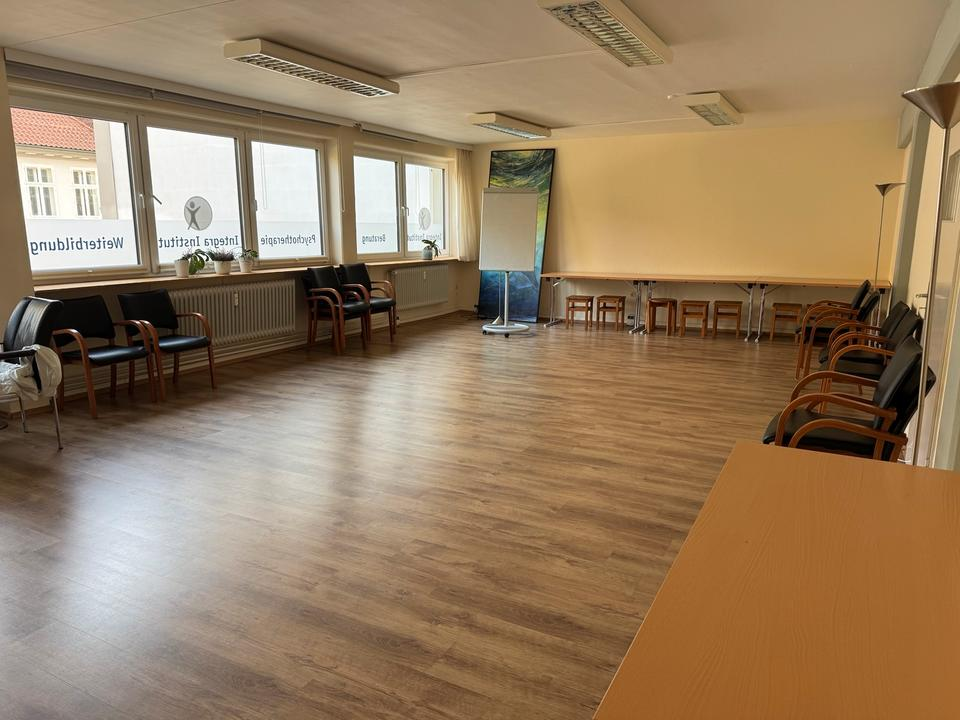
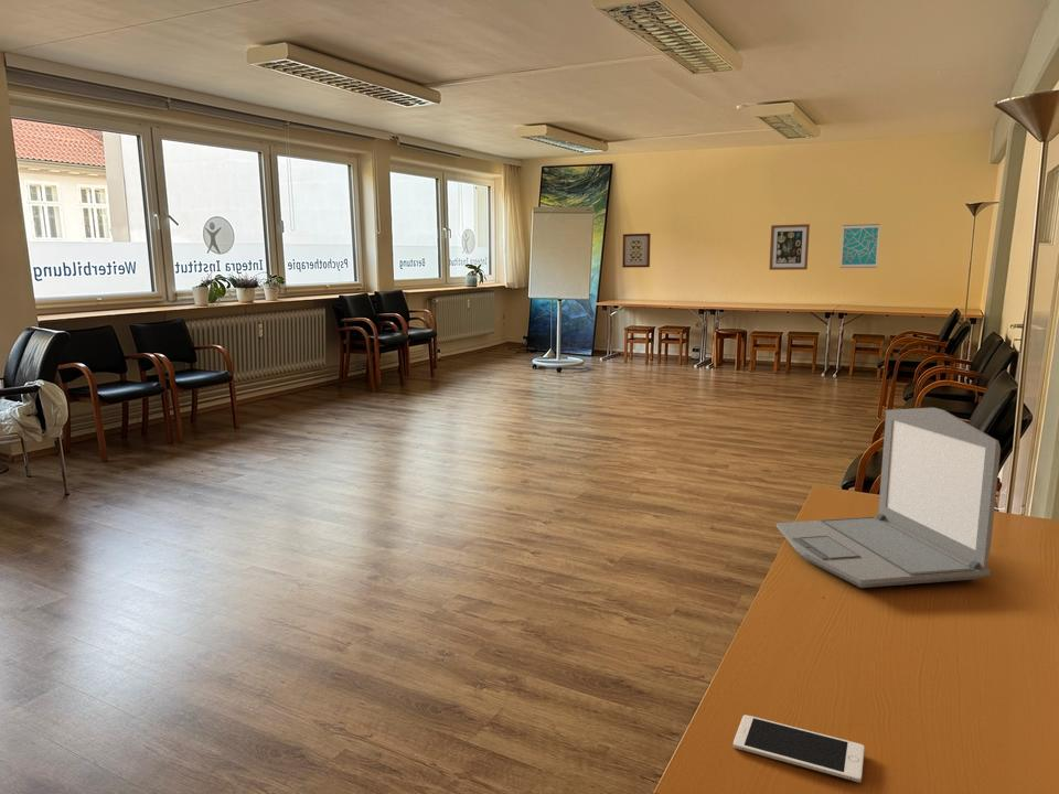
+ laptop (880, 484)
+ wall art (859, 246)
+ wall art (789, 247)
+ wall art (635, 250)
+ cell phone (798, 745)
